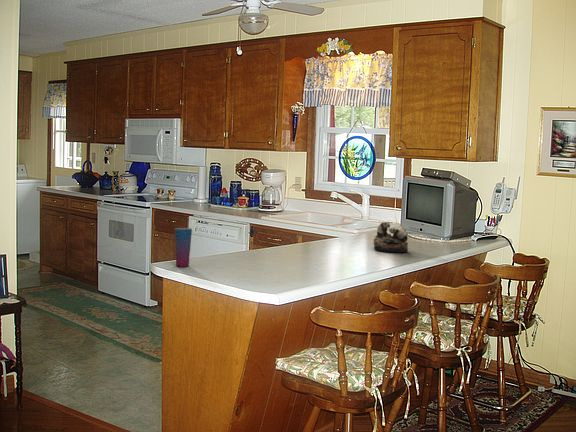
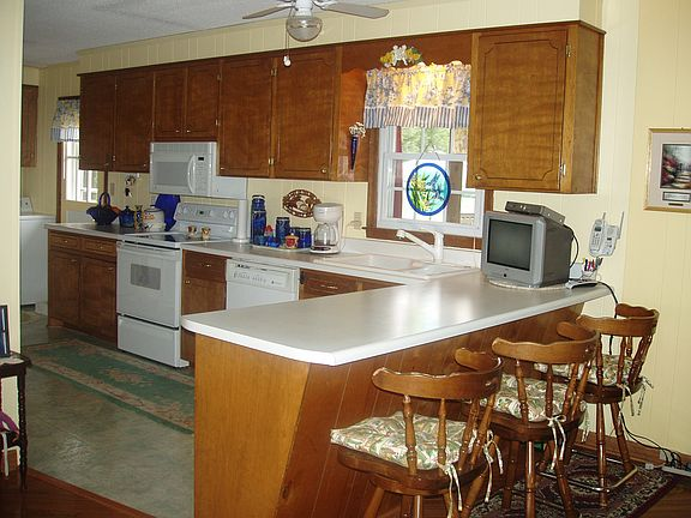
- bowl (391, 236)
- cup (182, 247)
